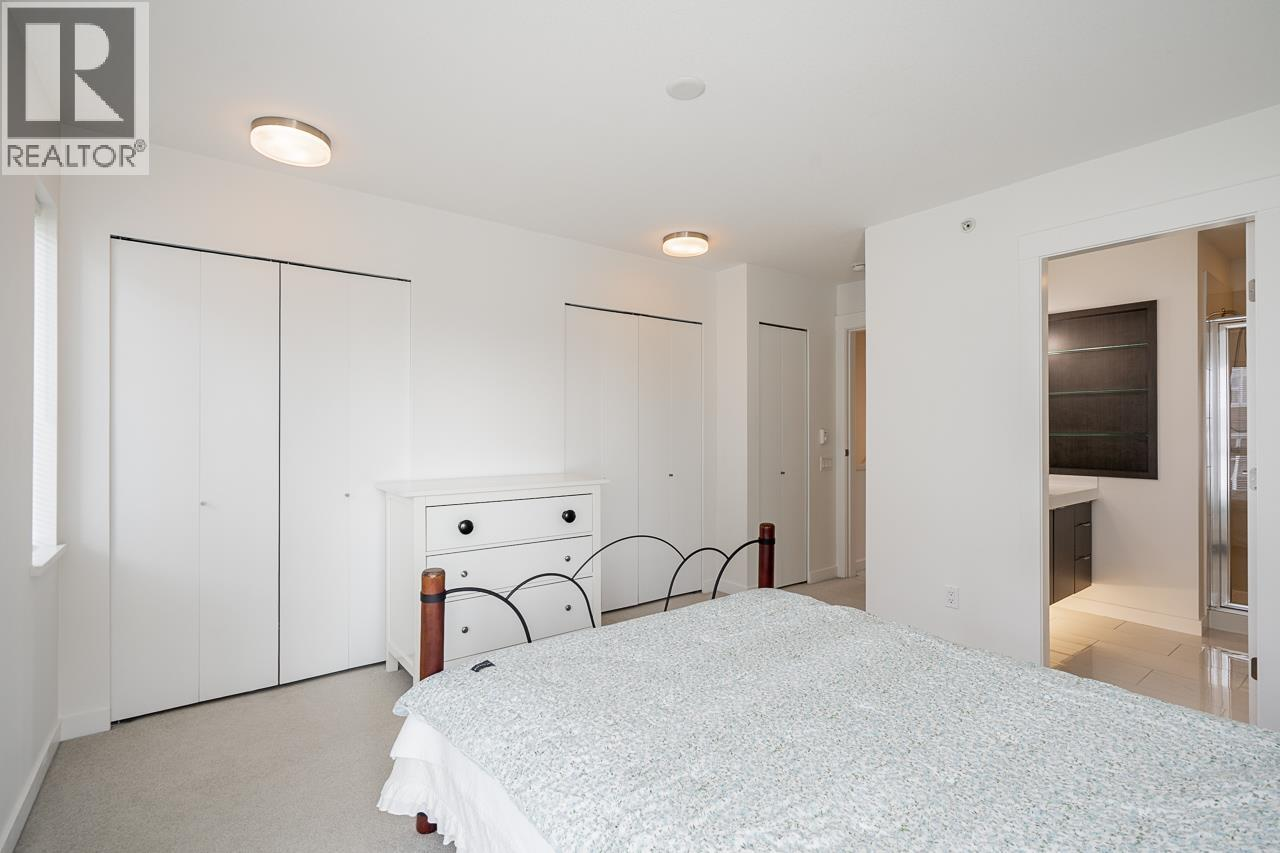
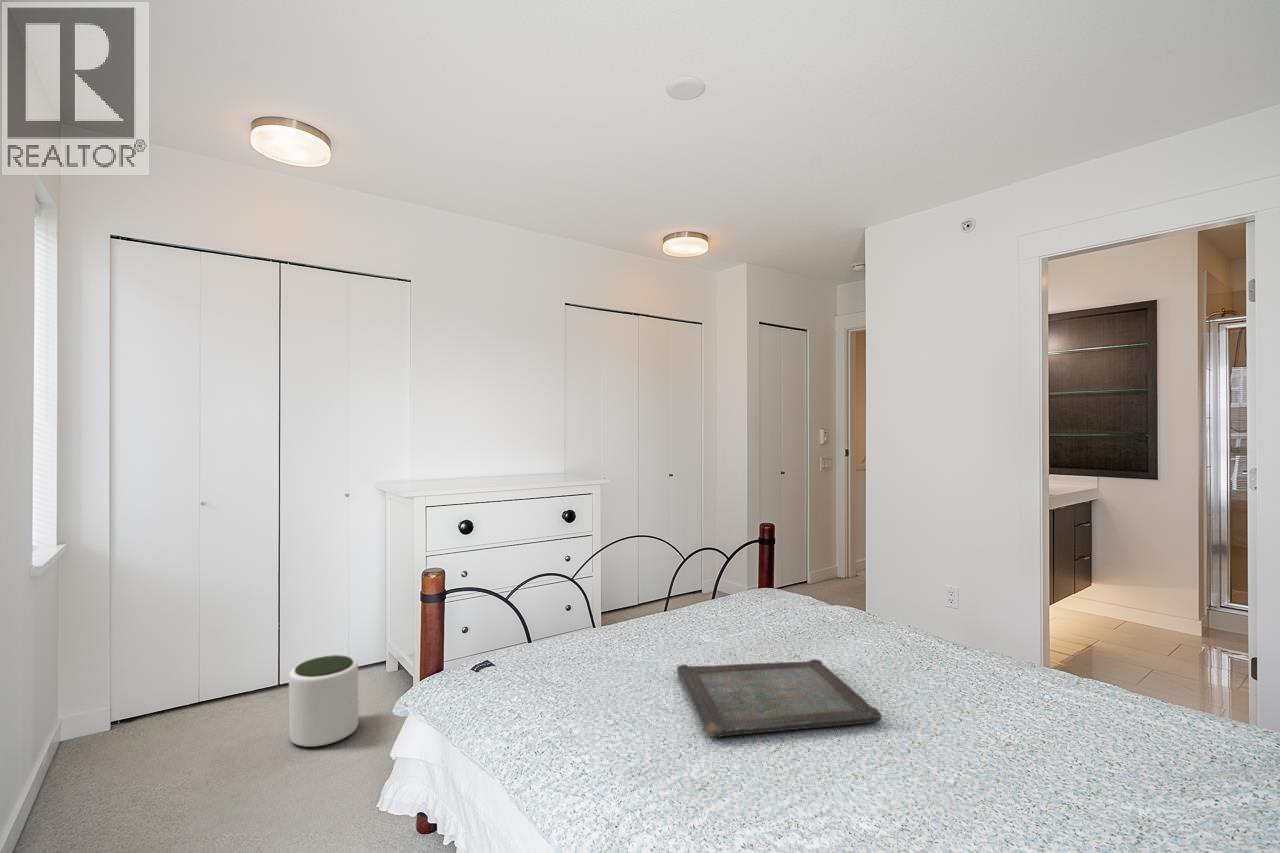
+ serving tray (770, 692)
+ plant pot (324, 699)
